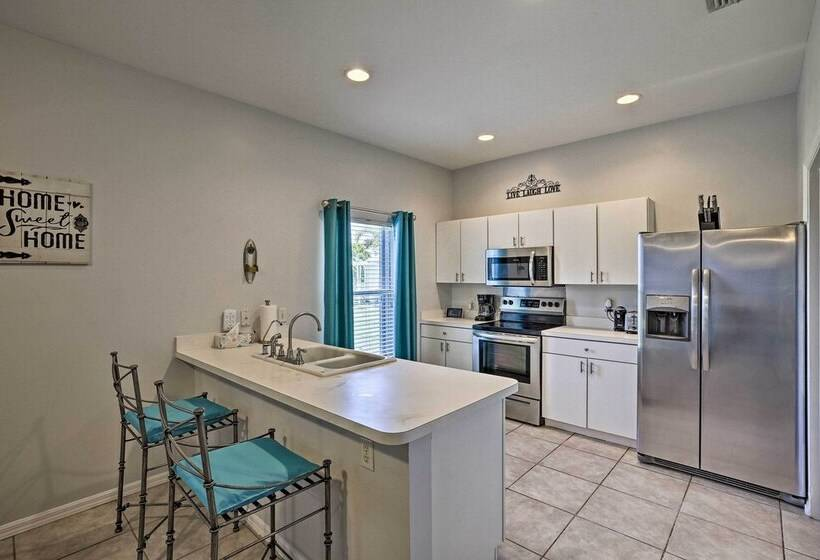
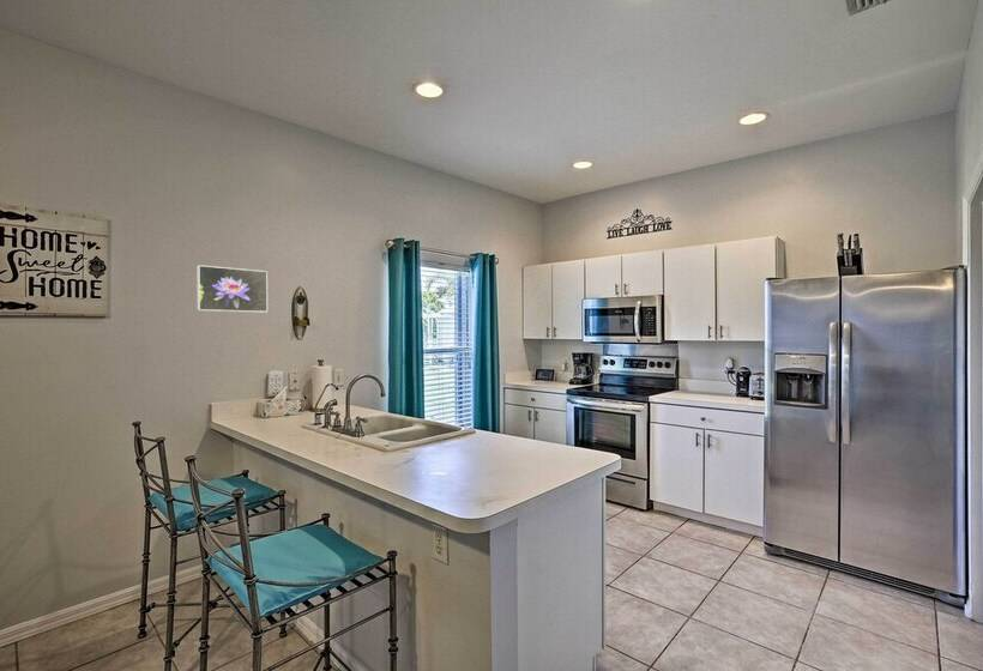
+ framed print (234, 289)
